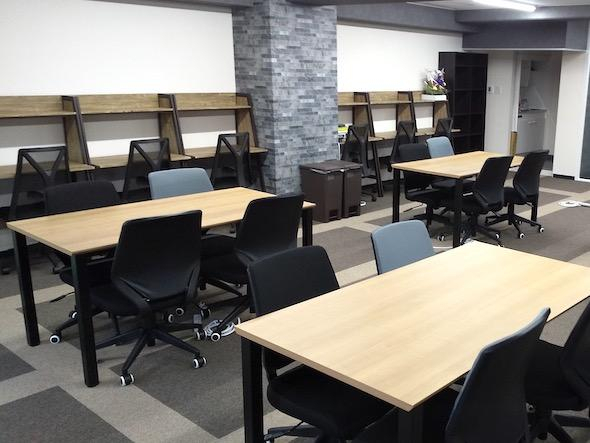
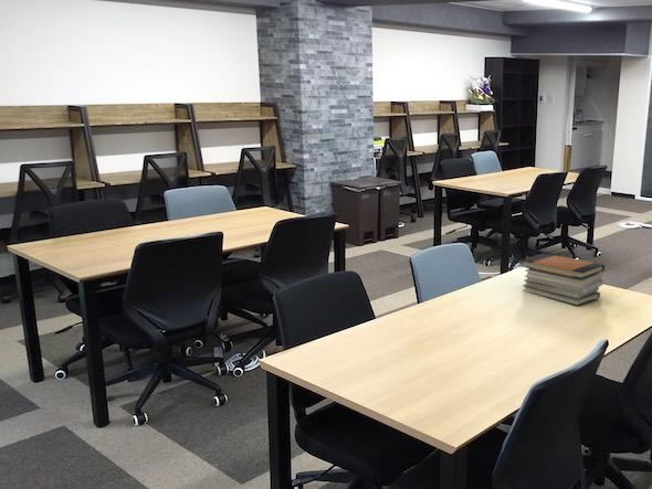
+ book stack (561, 278)
